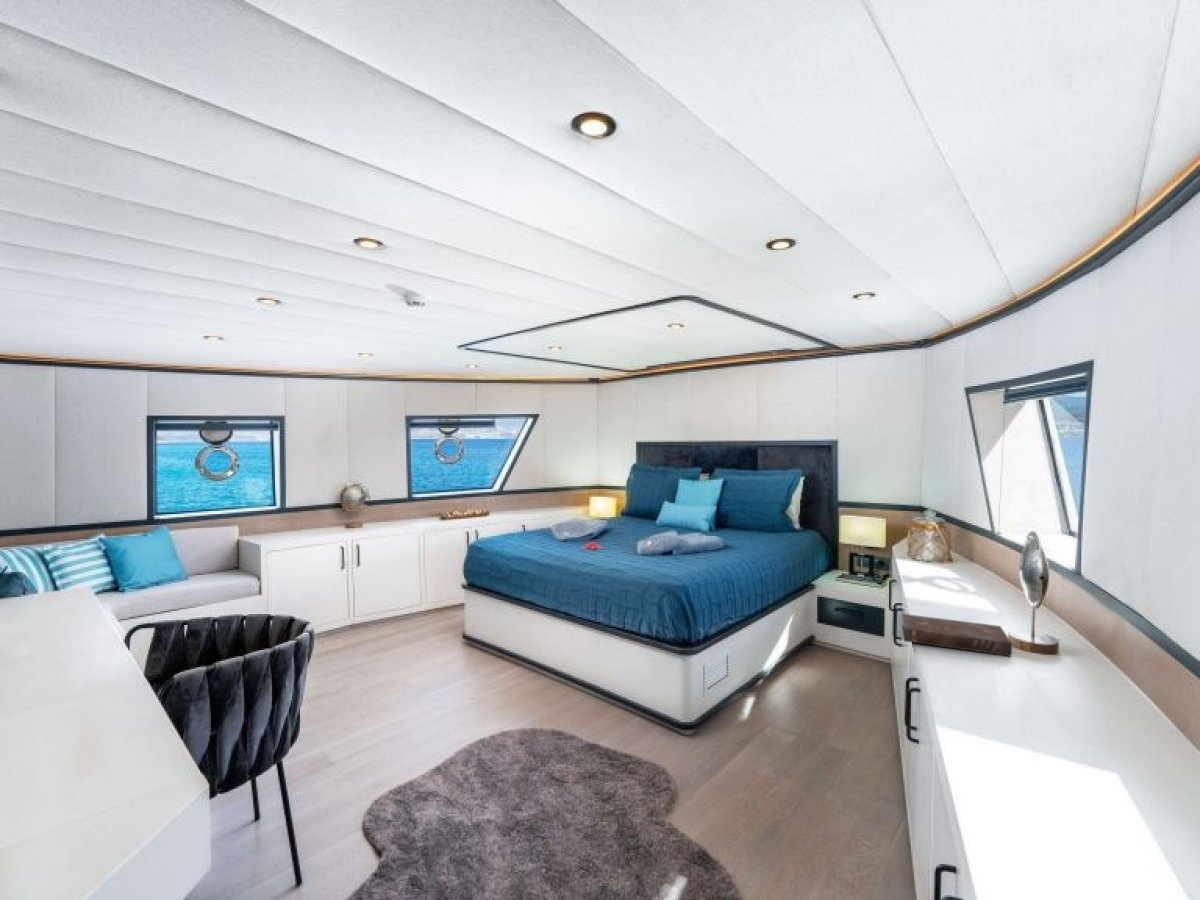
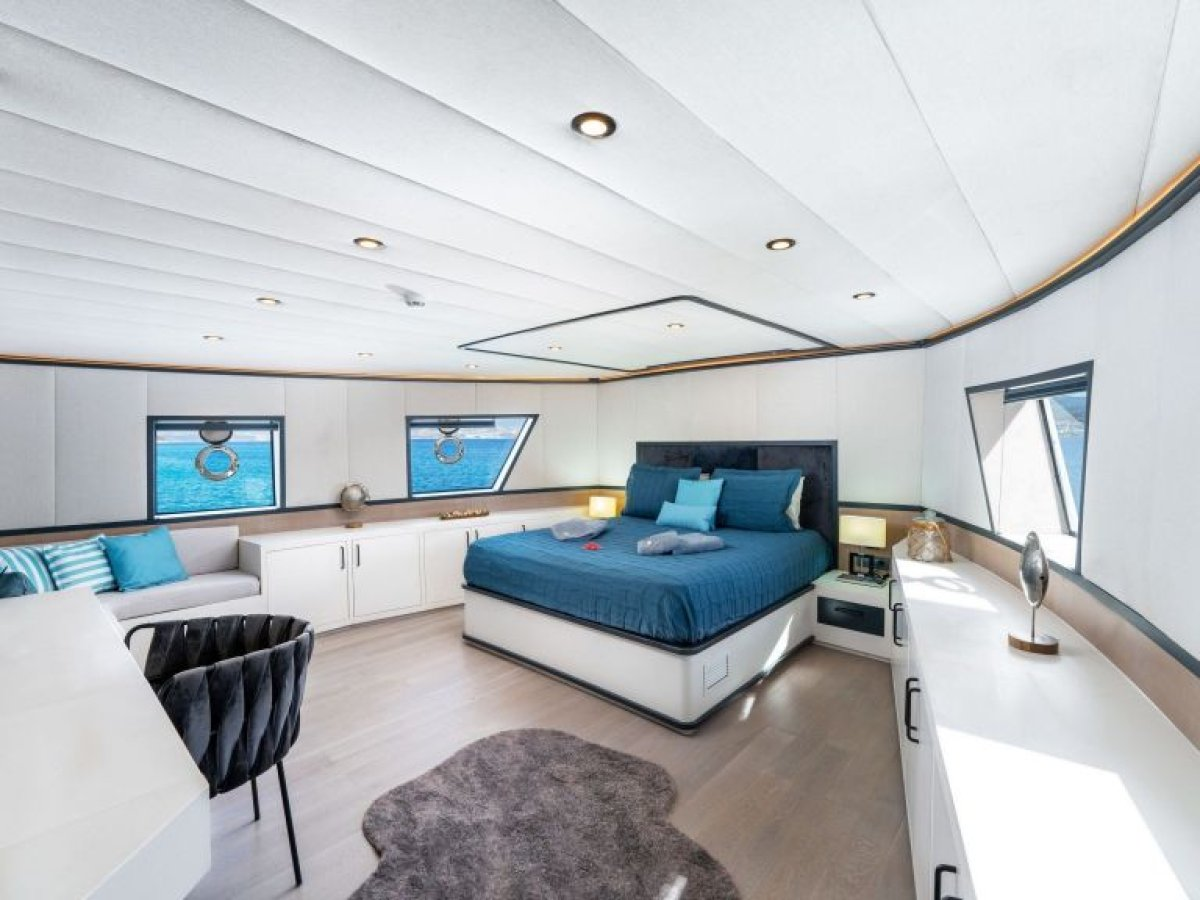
- book (952, 633)
